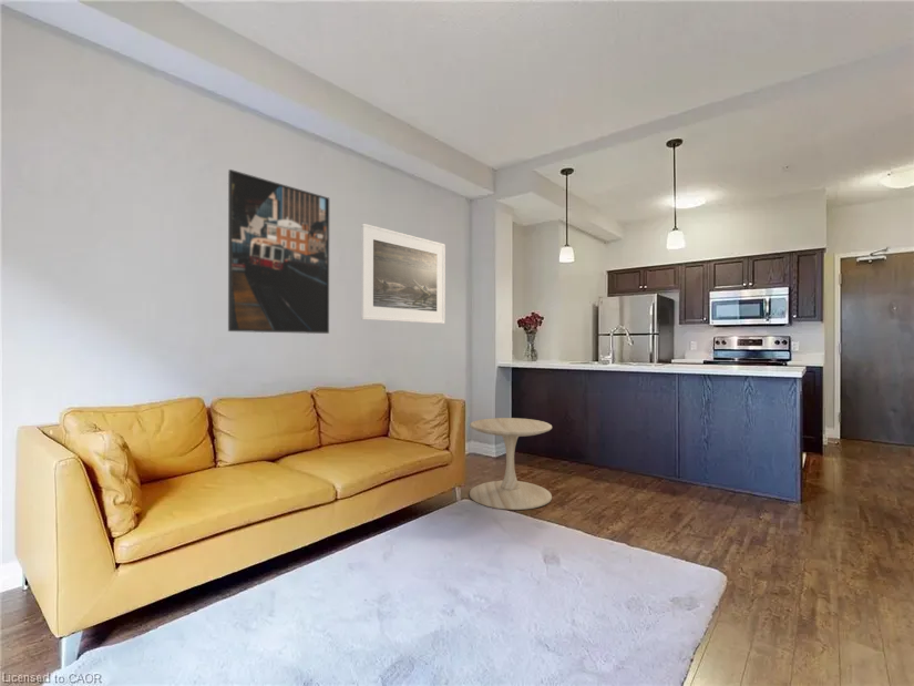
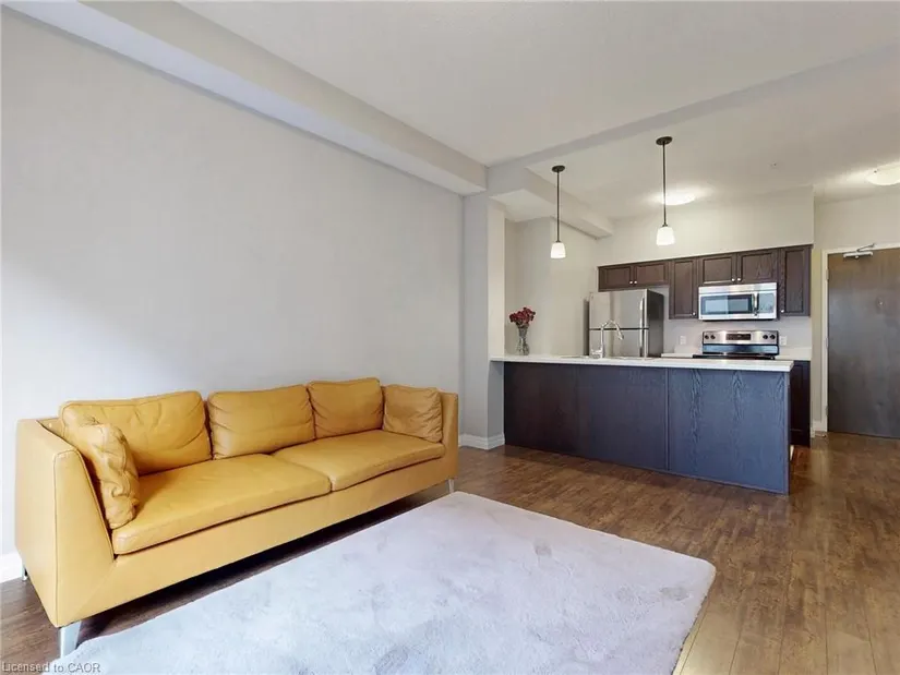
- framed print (283, 258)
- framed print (407, 278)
- side table (510, 460)
